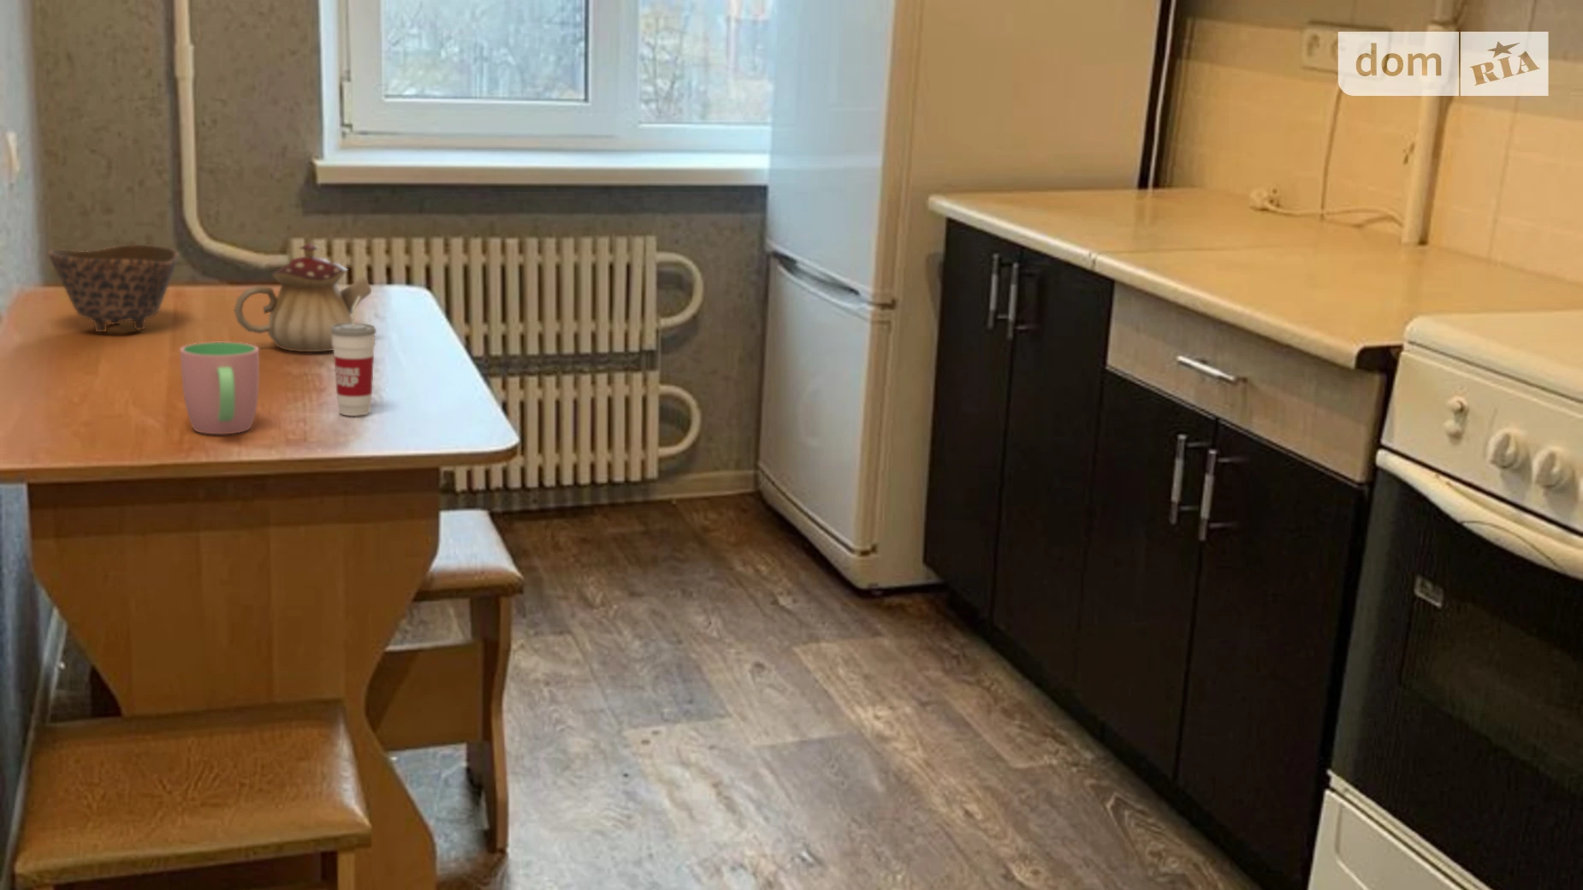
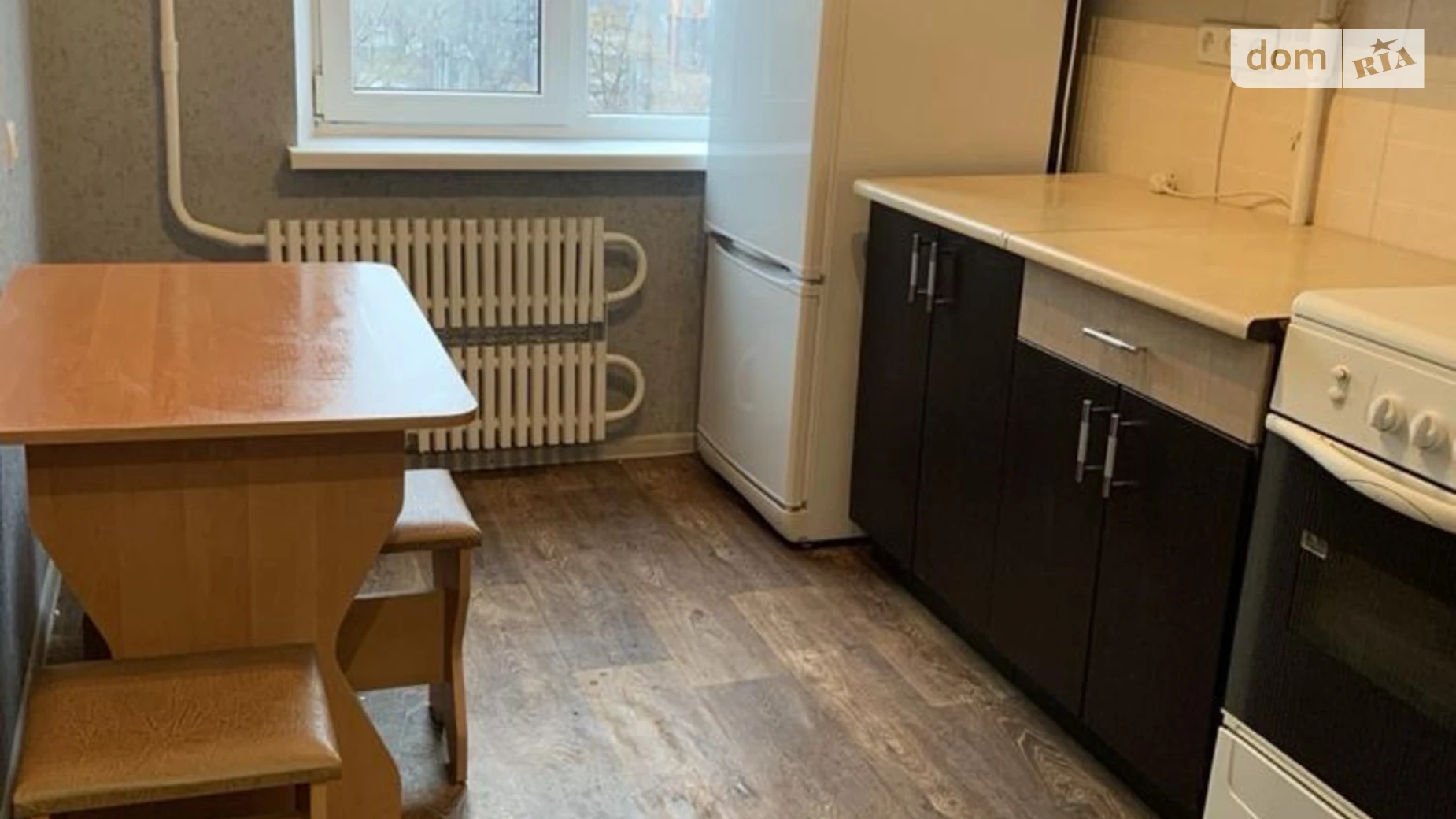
- cup (222, 391)
- bowl (117, 290)
- teapot (303, 294)
- cup (353, 354)
